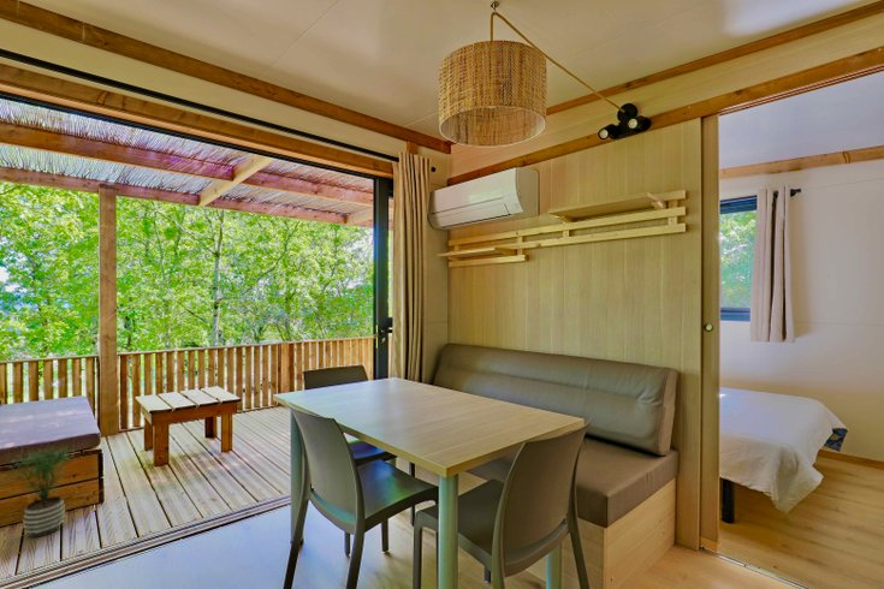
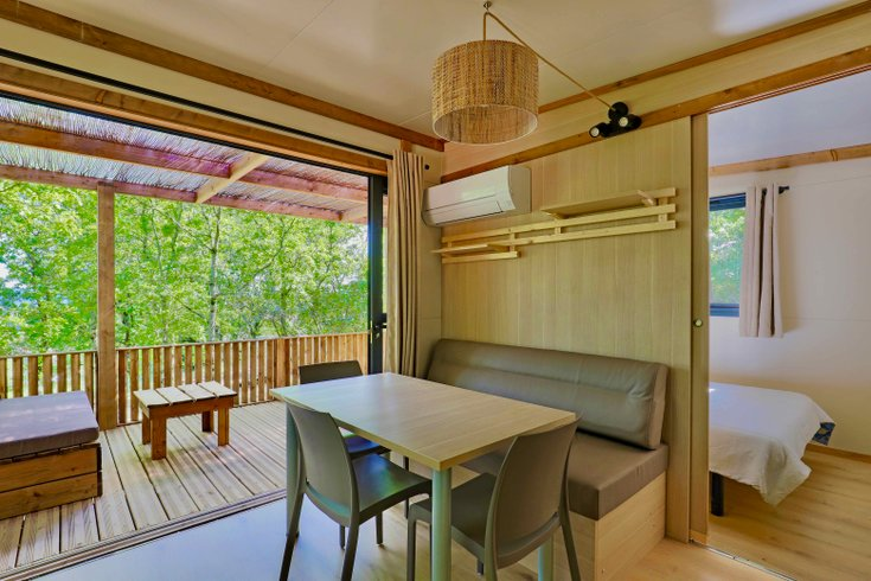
- potted plant (41, 490)
